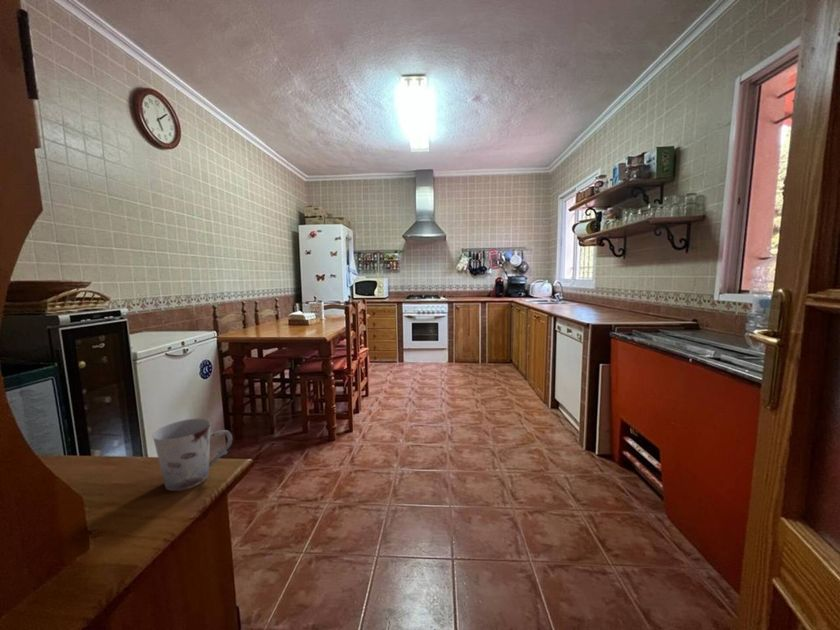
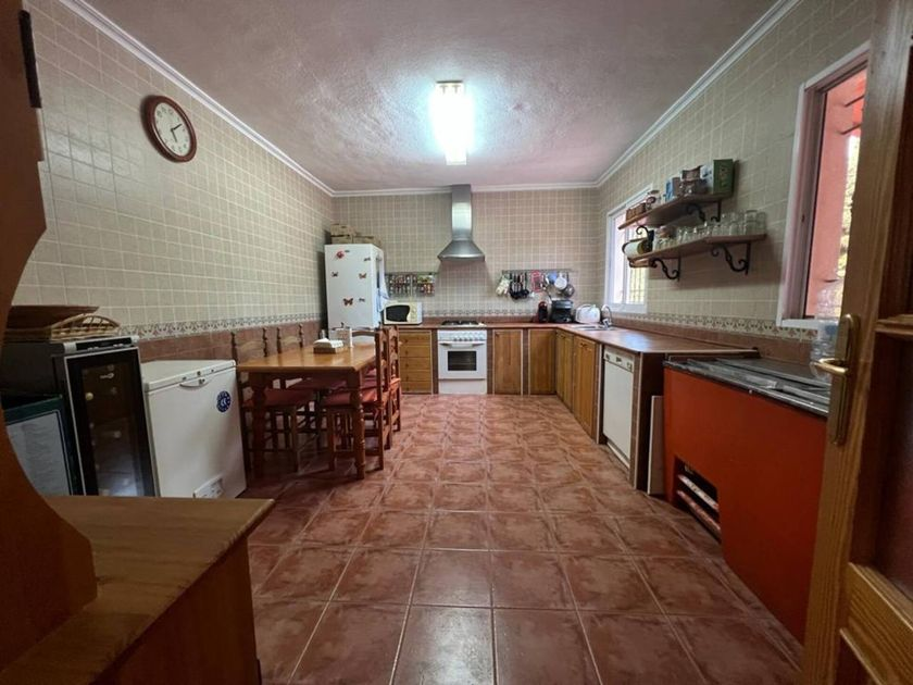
- cup (196, 452)
